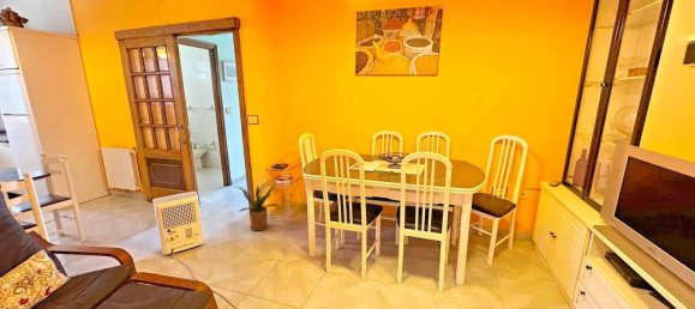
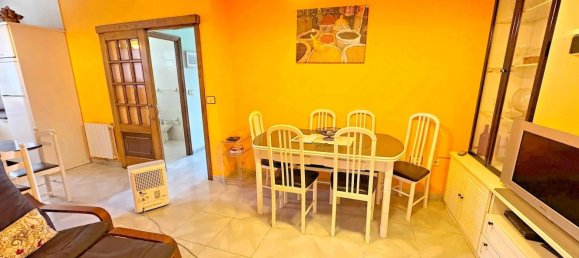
- house plant (258, 202)
